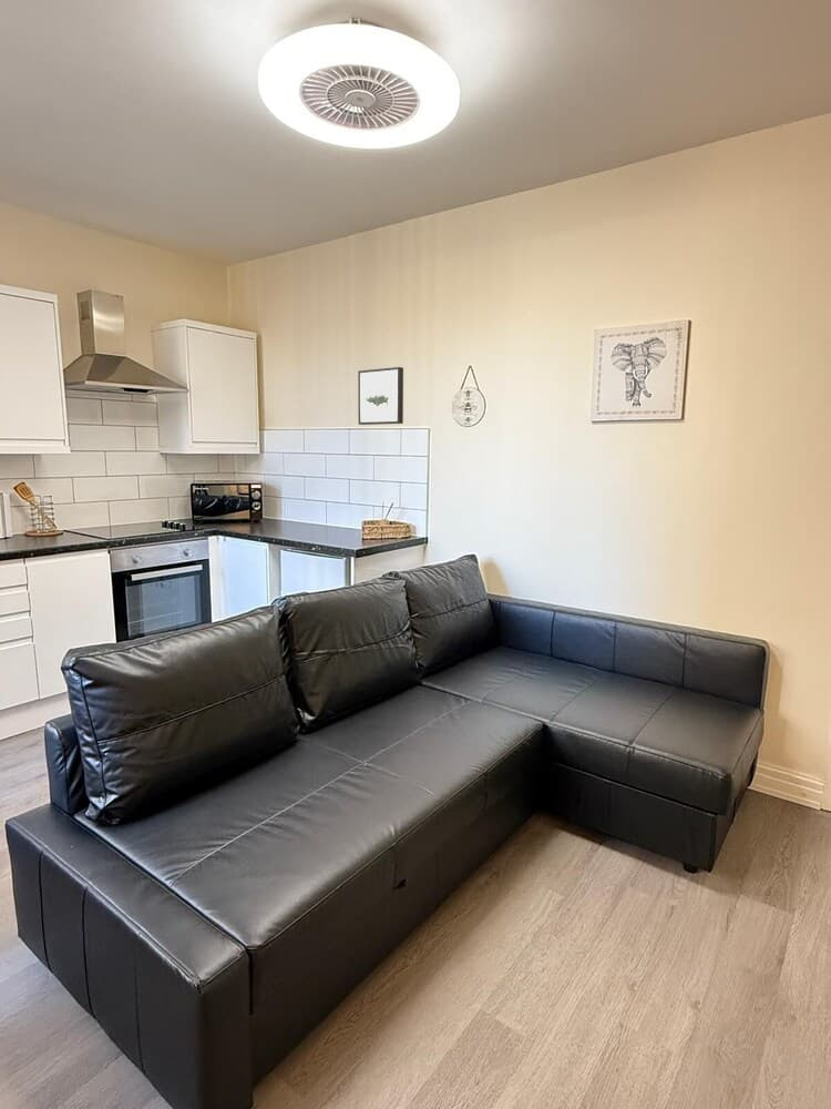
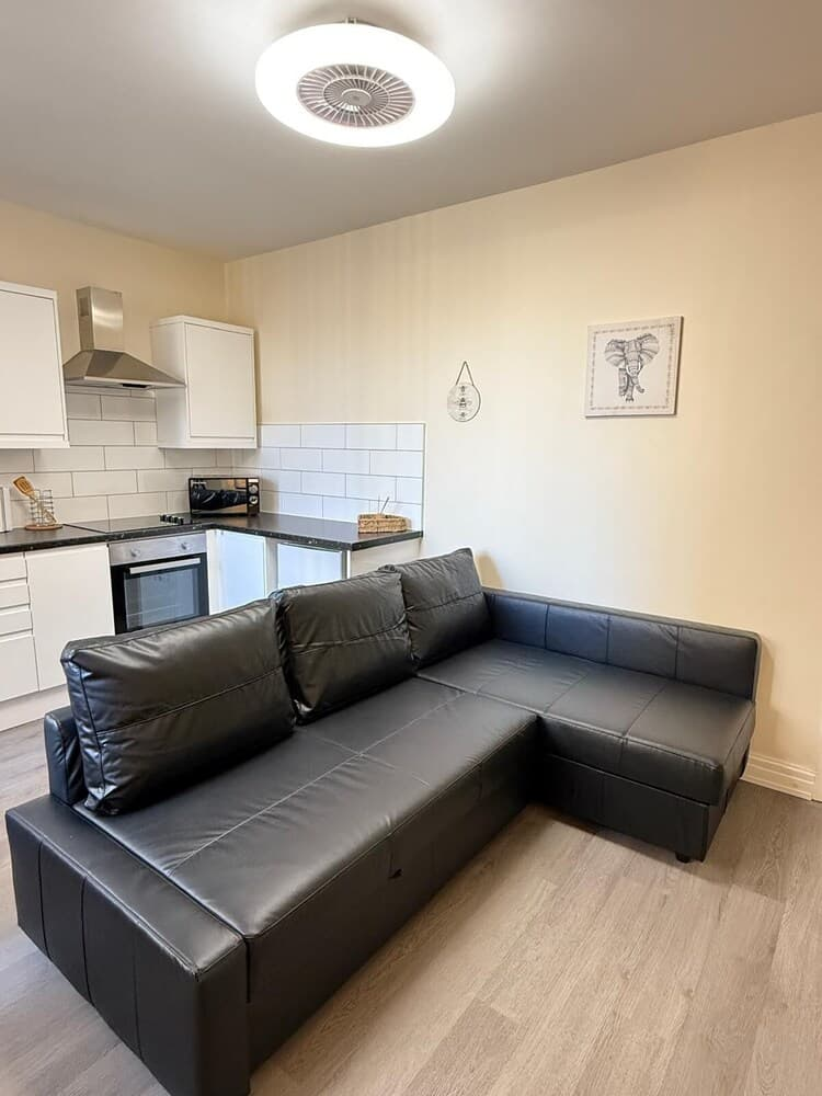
- wall art (380, 396)
